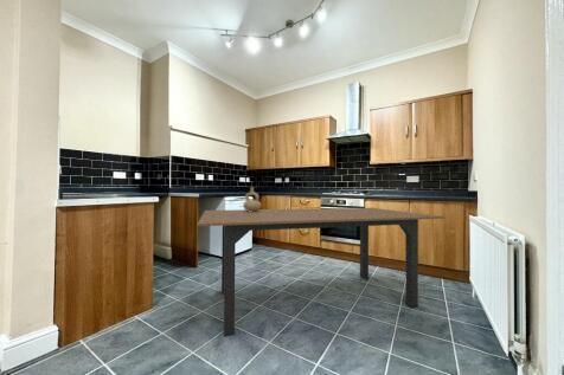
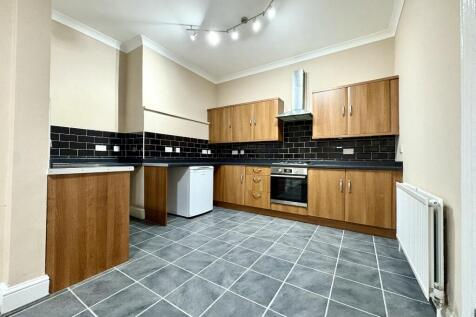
- ceramic jug (251, 200)
- dining table (313, 227)
